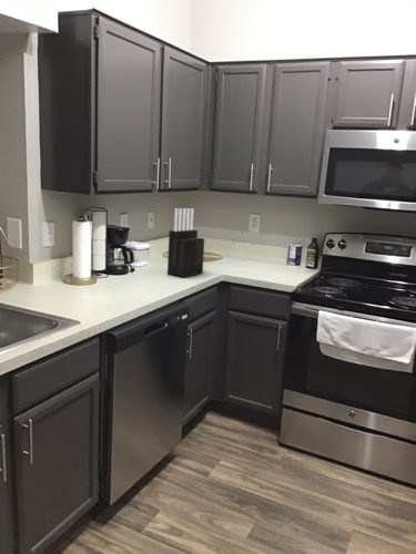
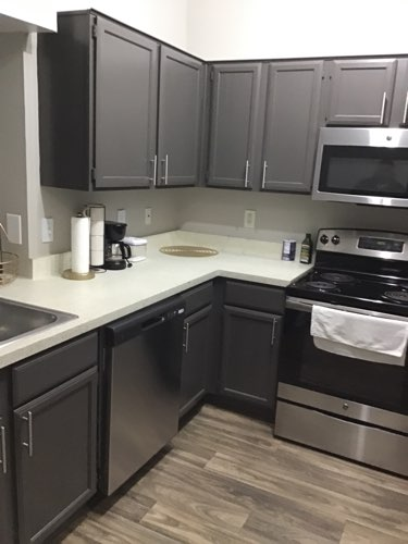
- knife block (187, 242)
